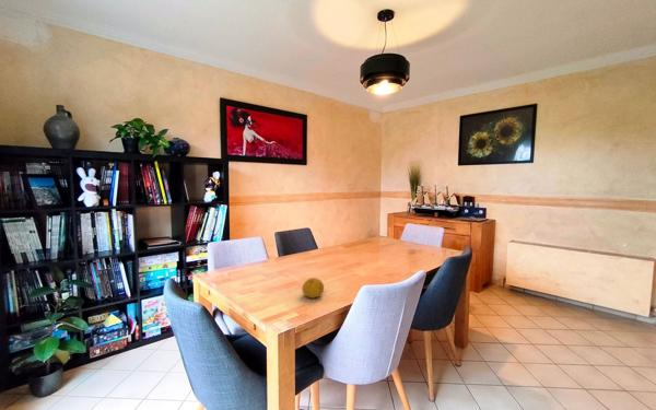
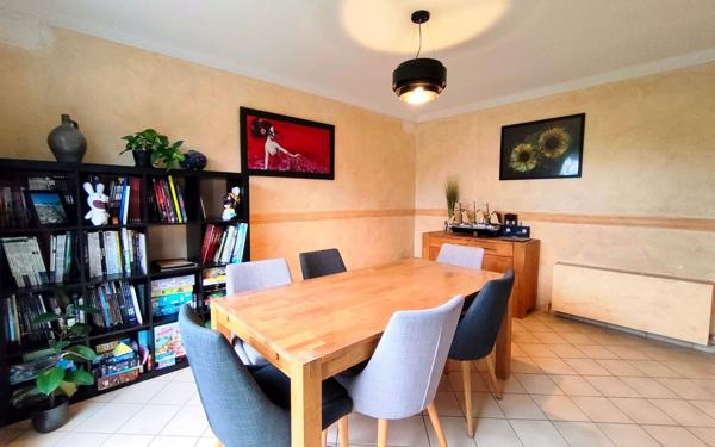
- fruit (313, 286)
